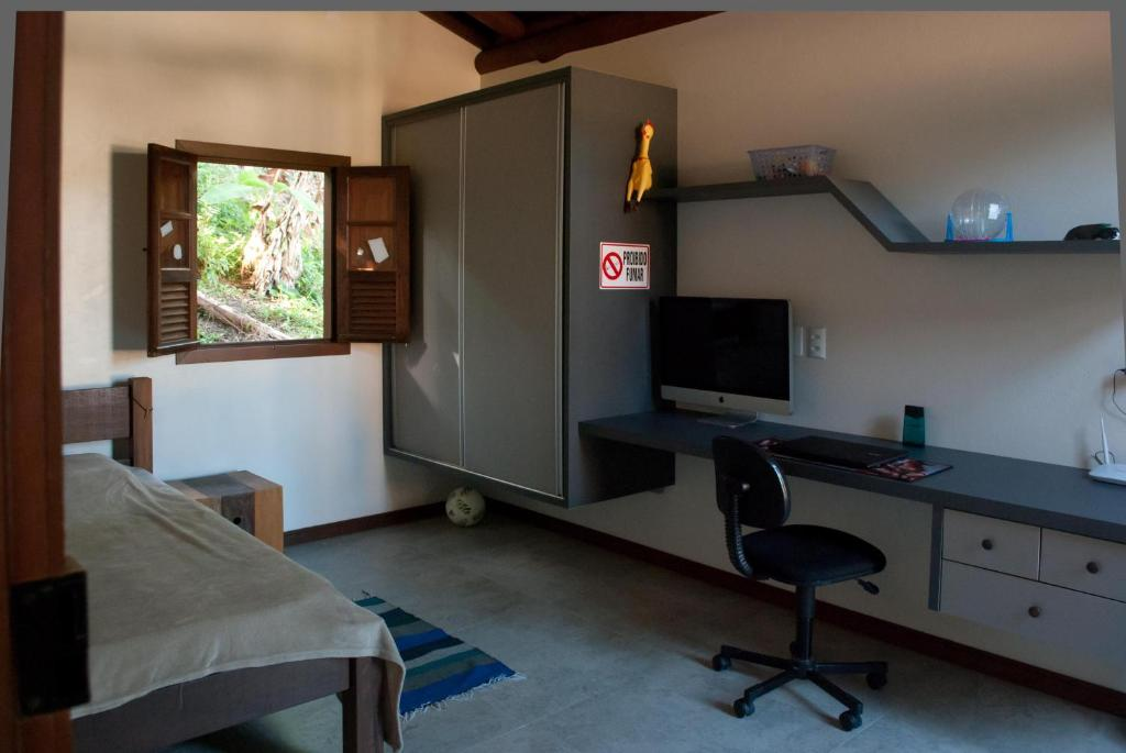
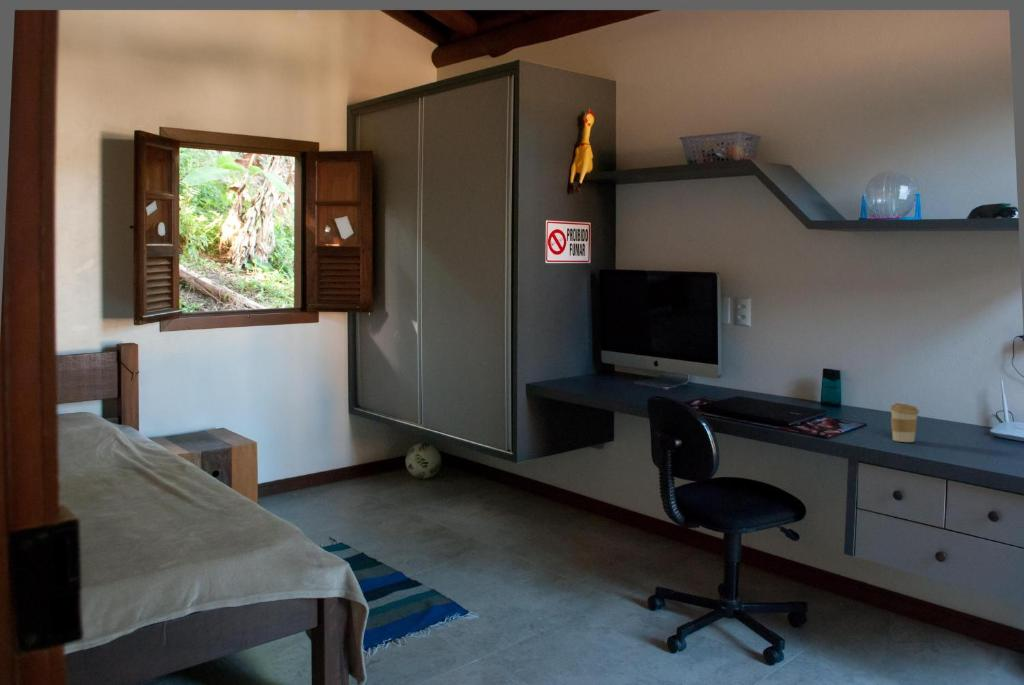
+ coffee cup (904, 422)
